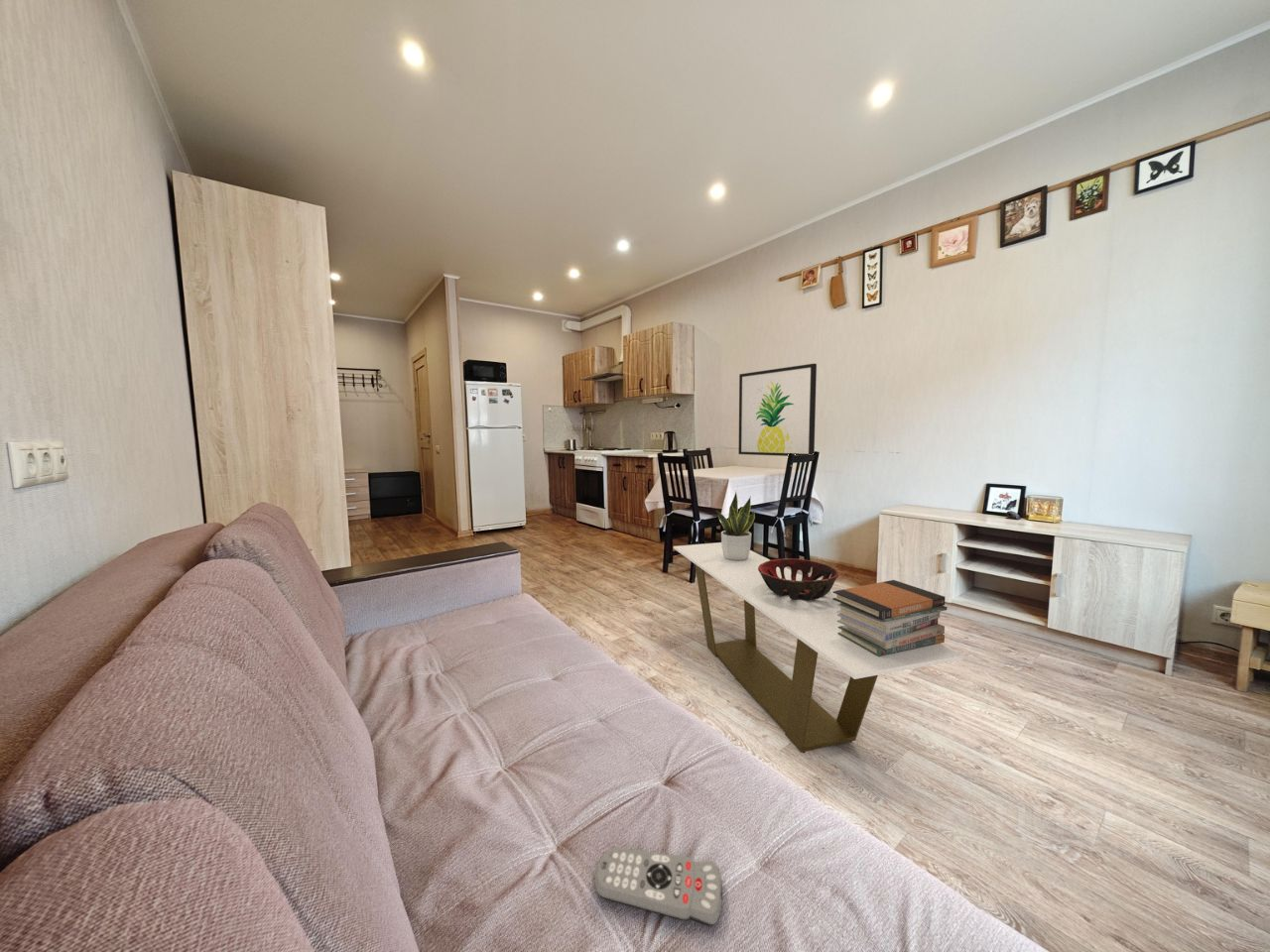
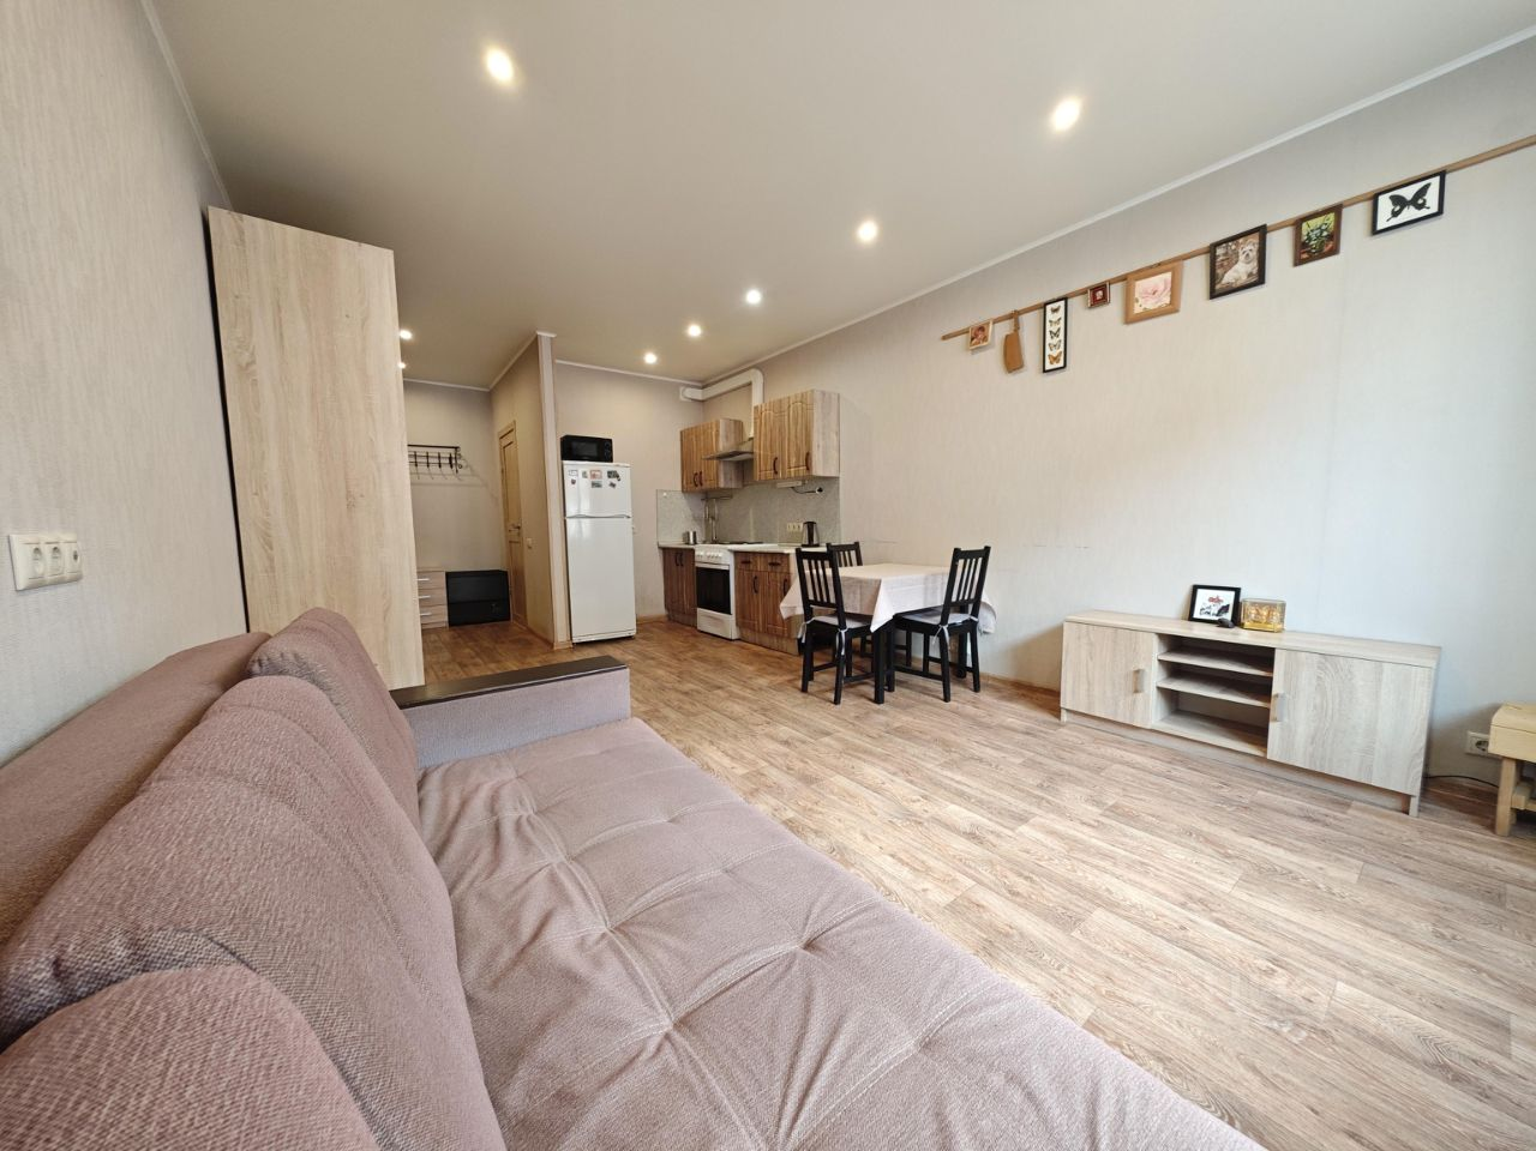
- remote control (657, 882)
- wall art (774, 413)
- decorative bowl (797, 581)
- potted plant (735, 524)
- book stack (888, 615)
- coffee table (755, 636)
